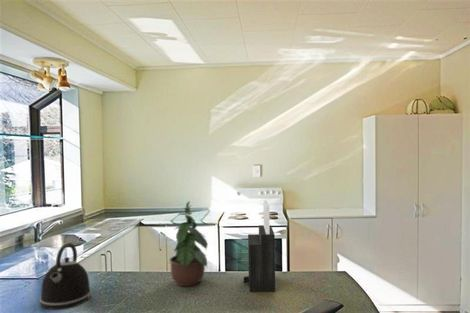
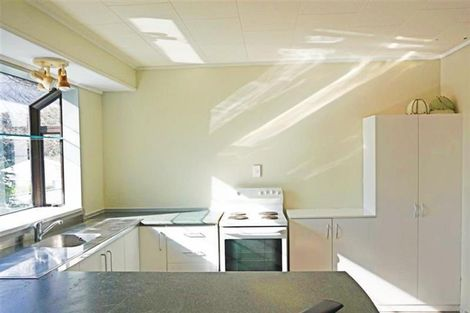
- potted plant (189, 241)
- kettle (65, 271)
- knife block (258, 243)
